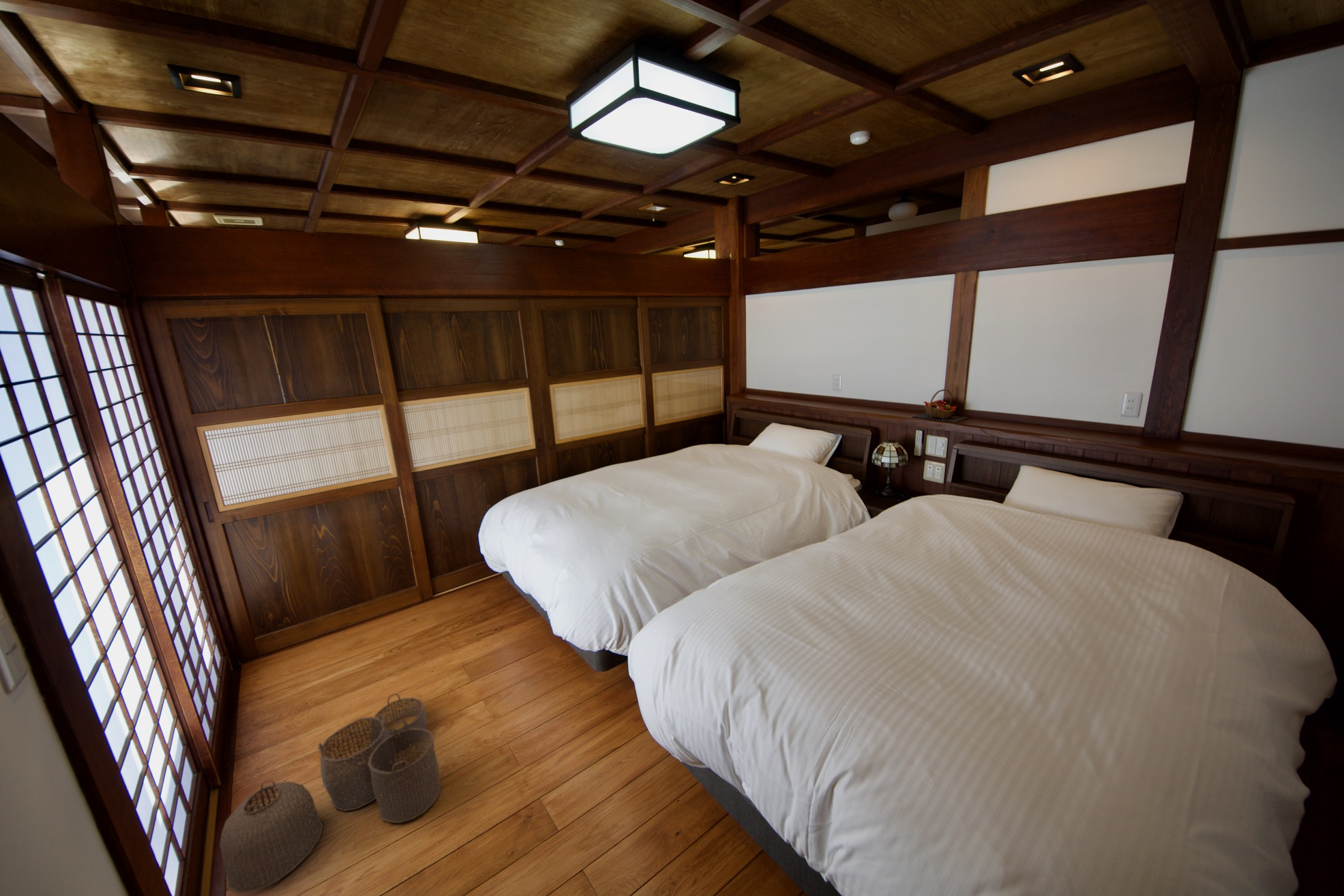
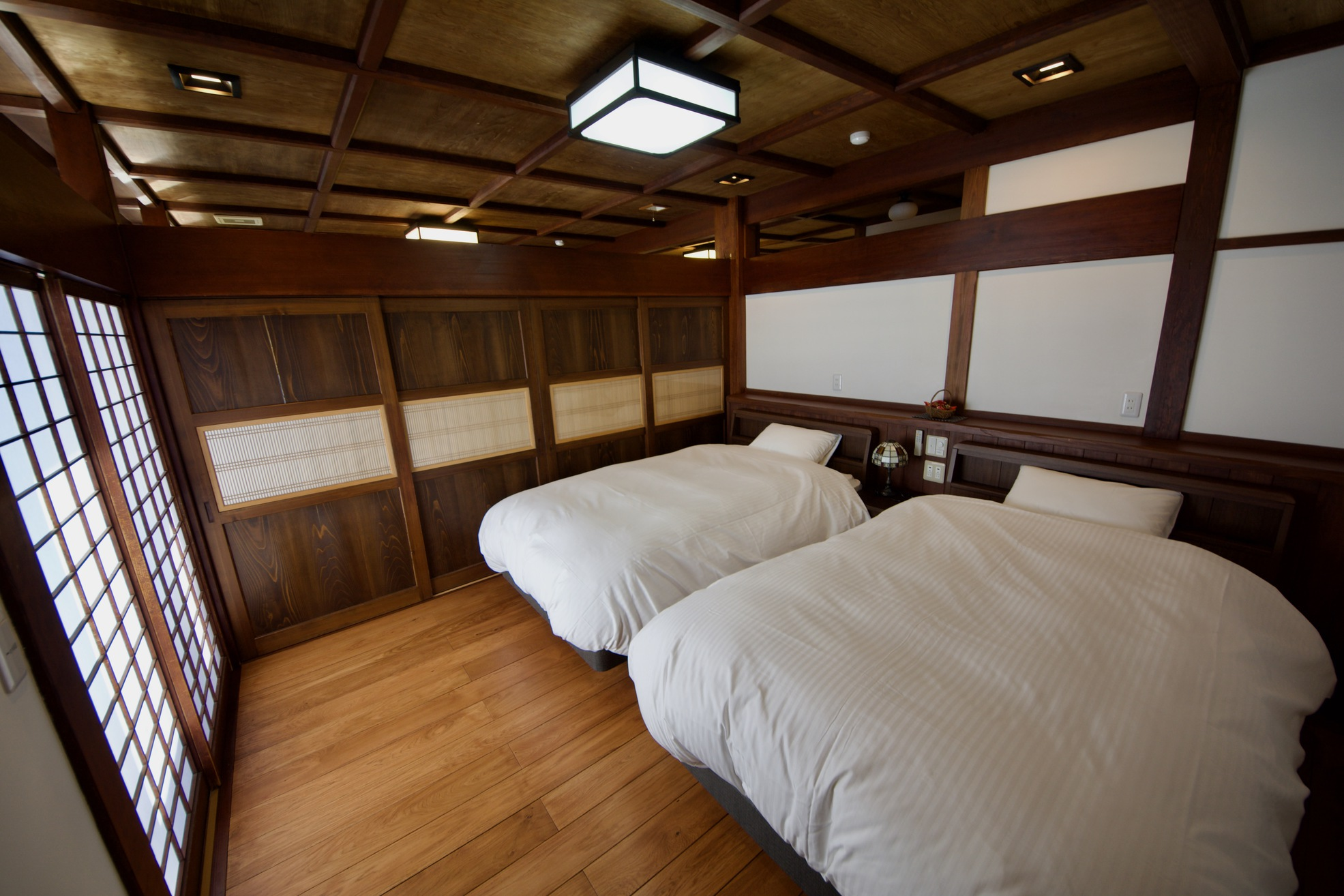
- woven basket (339, 770)
